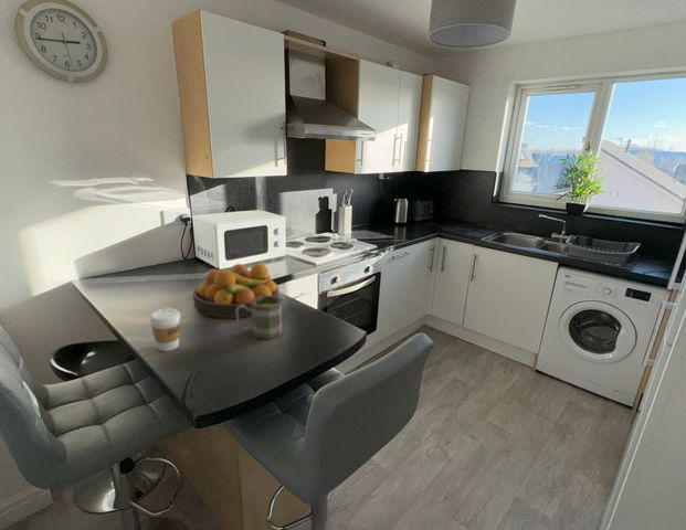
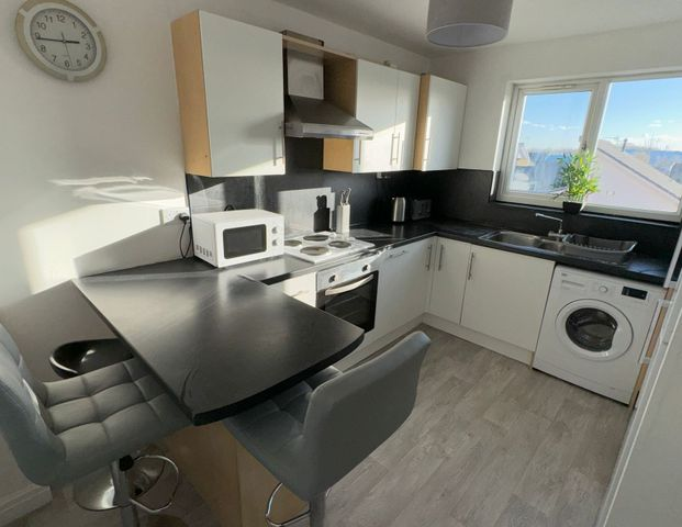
- mug (260, 317)
- fruit bowl (236, 284)
- coffee cup (166, 329)
